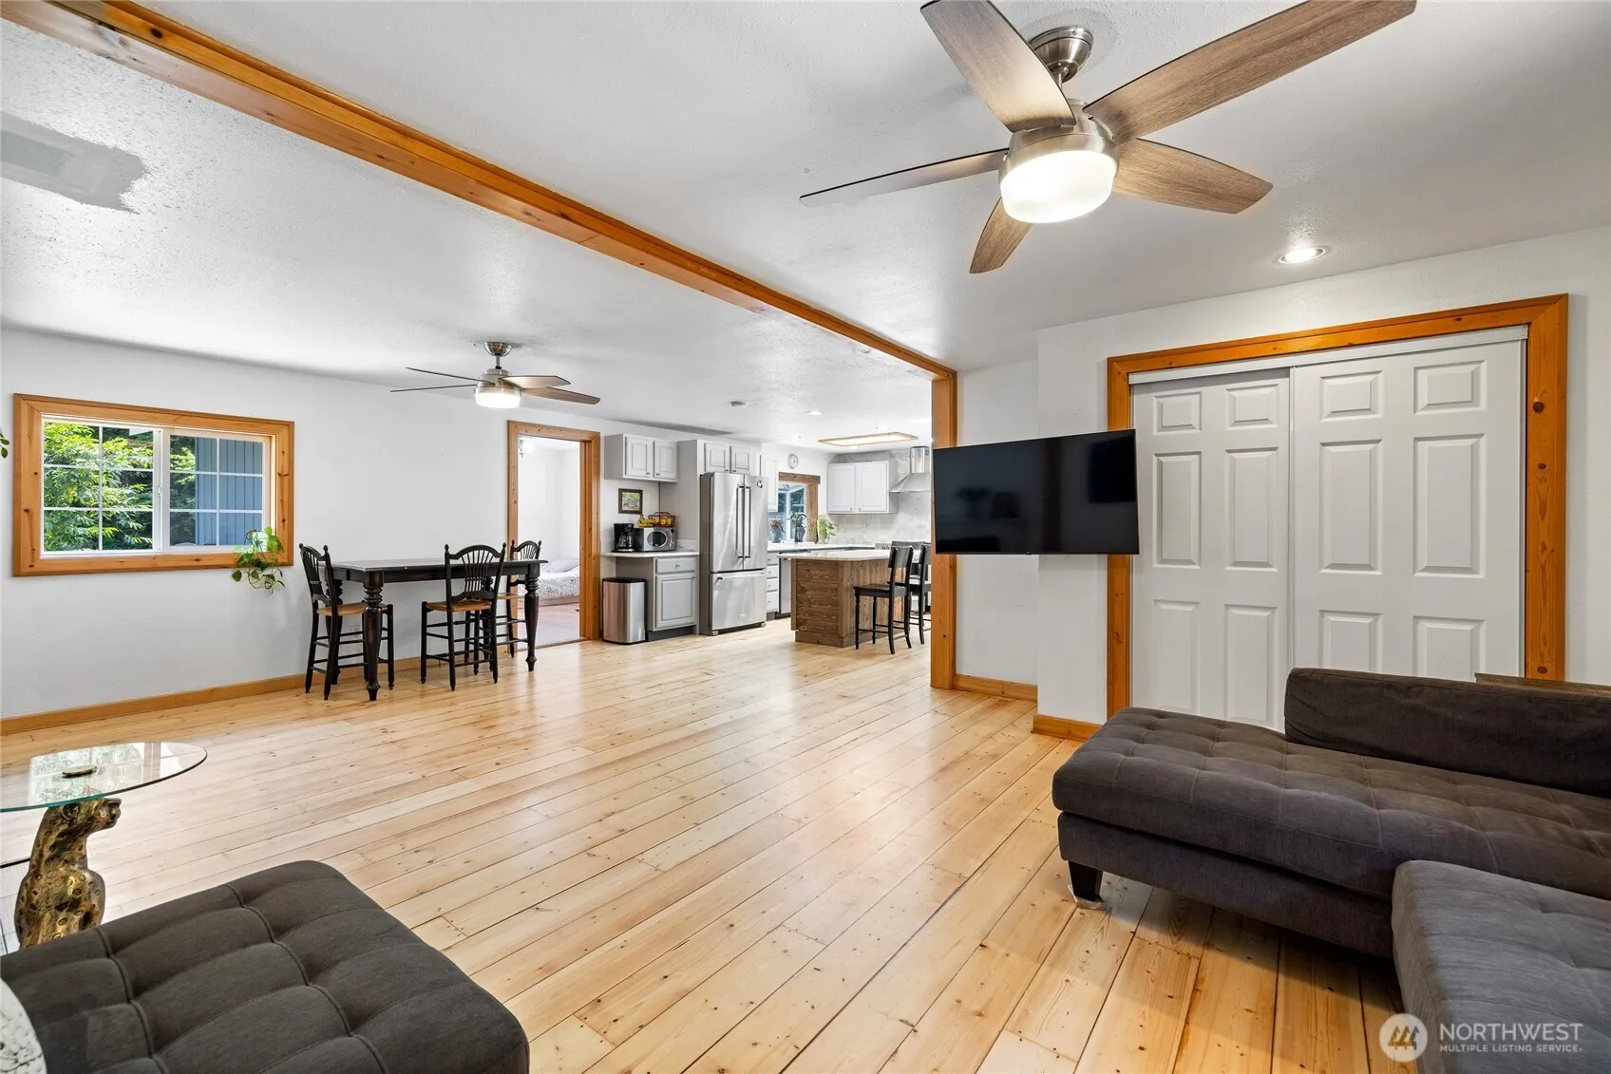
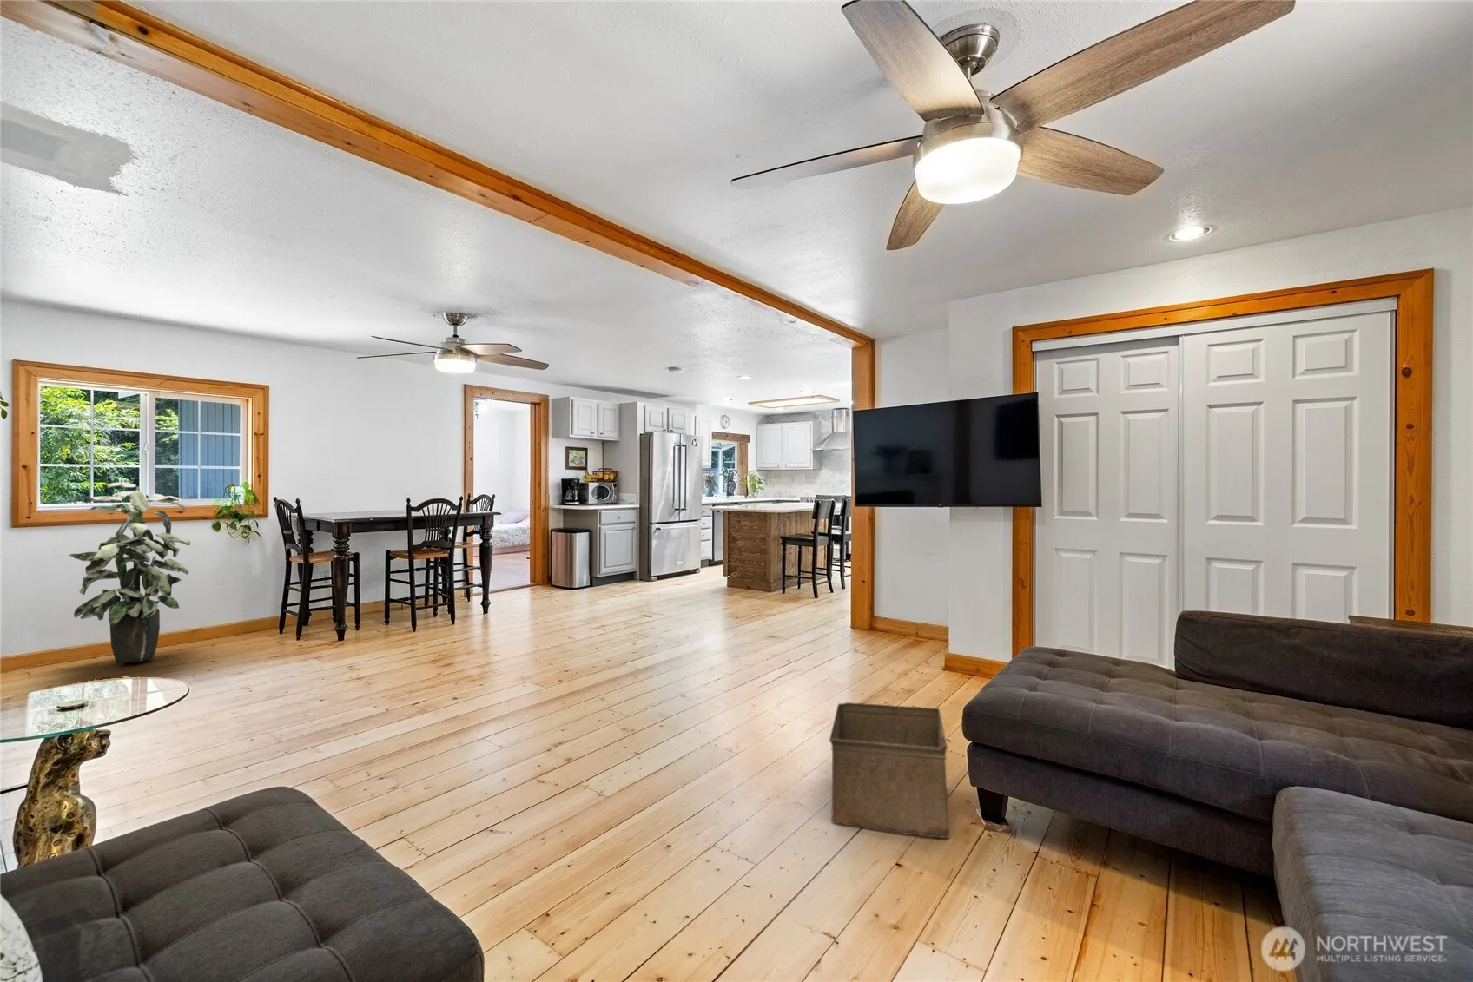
+ storage bin (889, 763)
+ indoor plant (130, 571)
